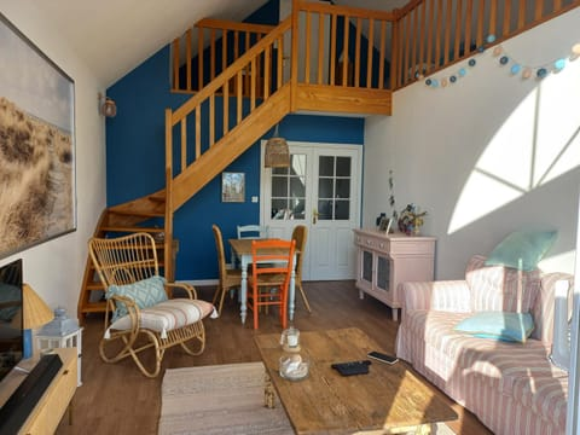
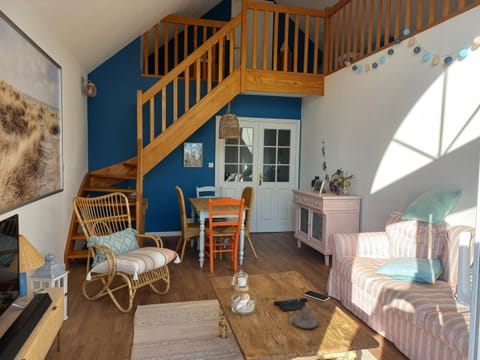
+ candle holder (302, 316)
